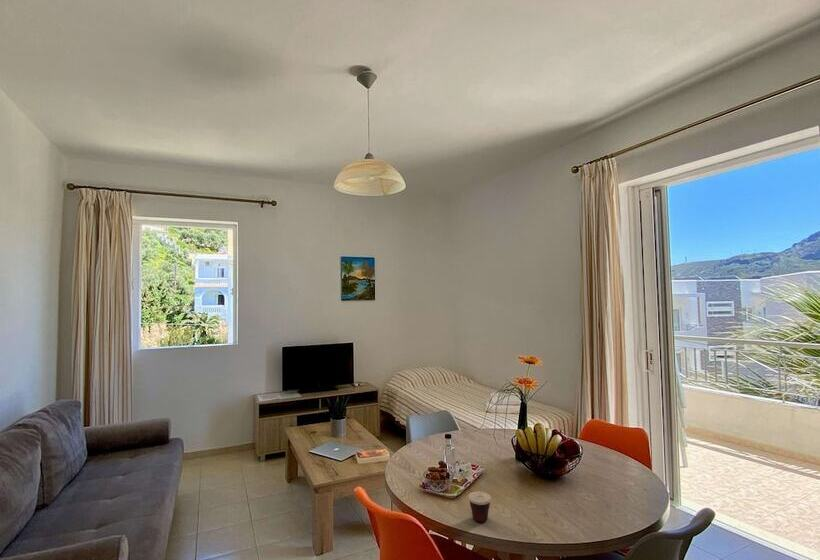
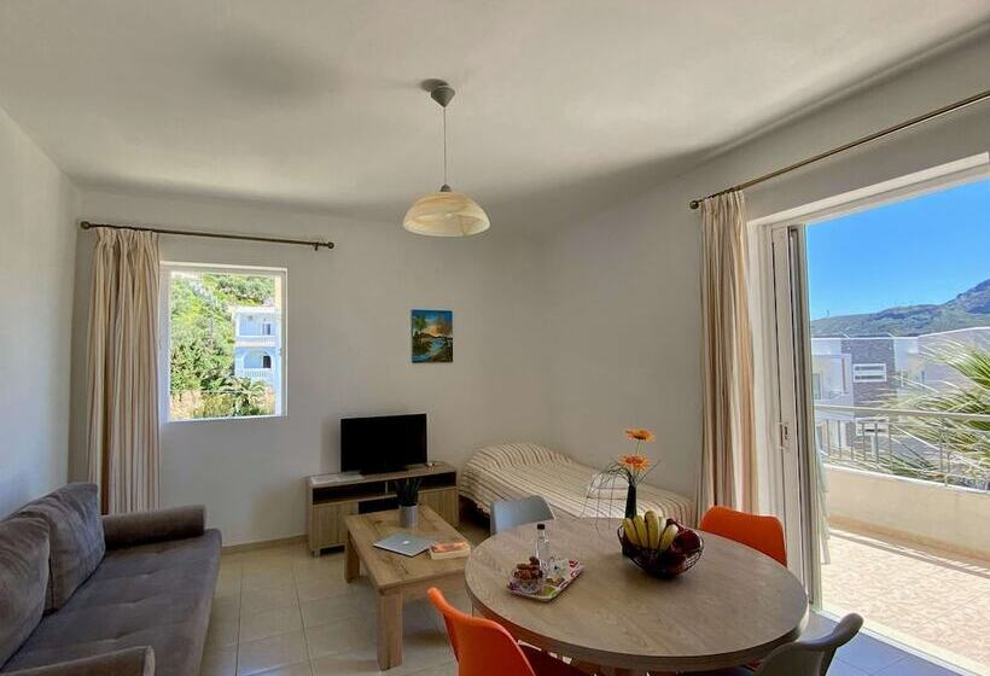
- cup (482, 495)
